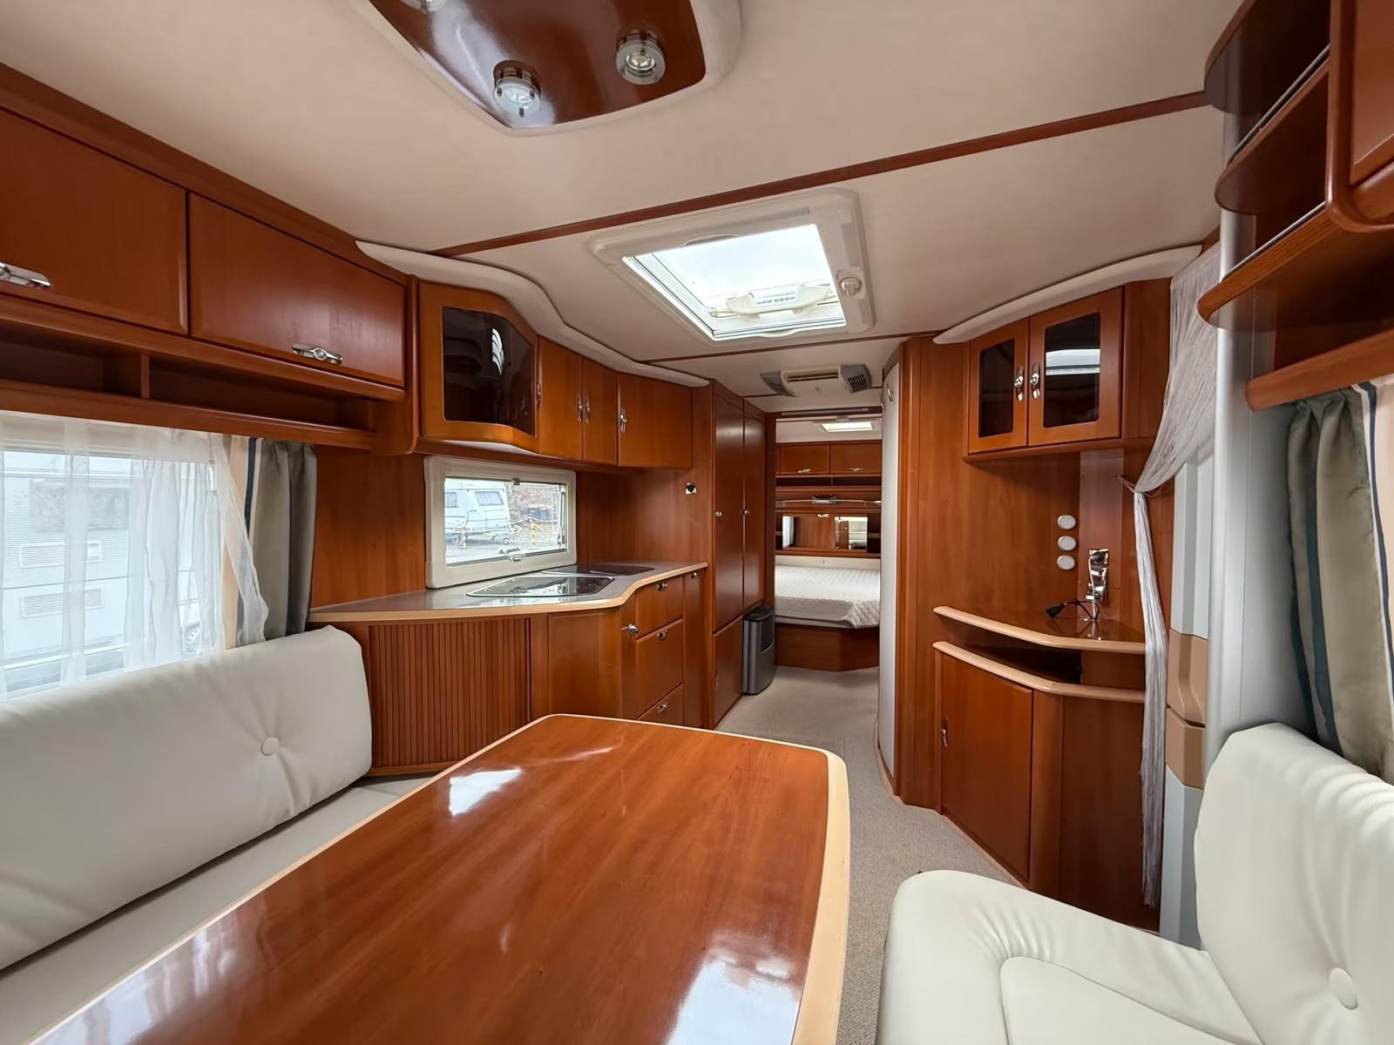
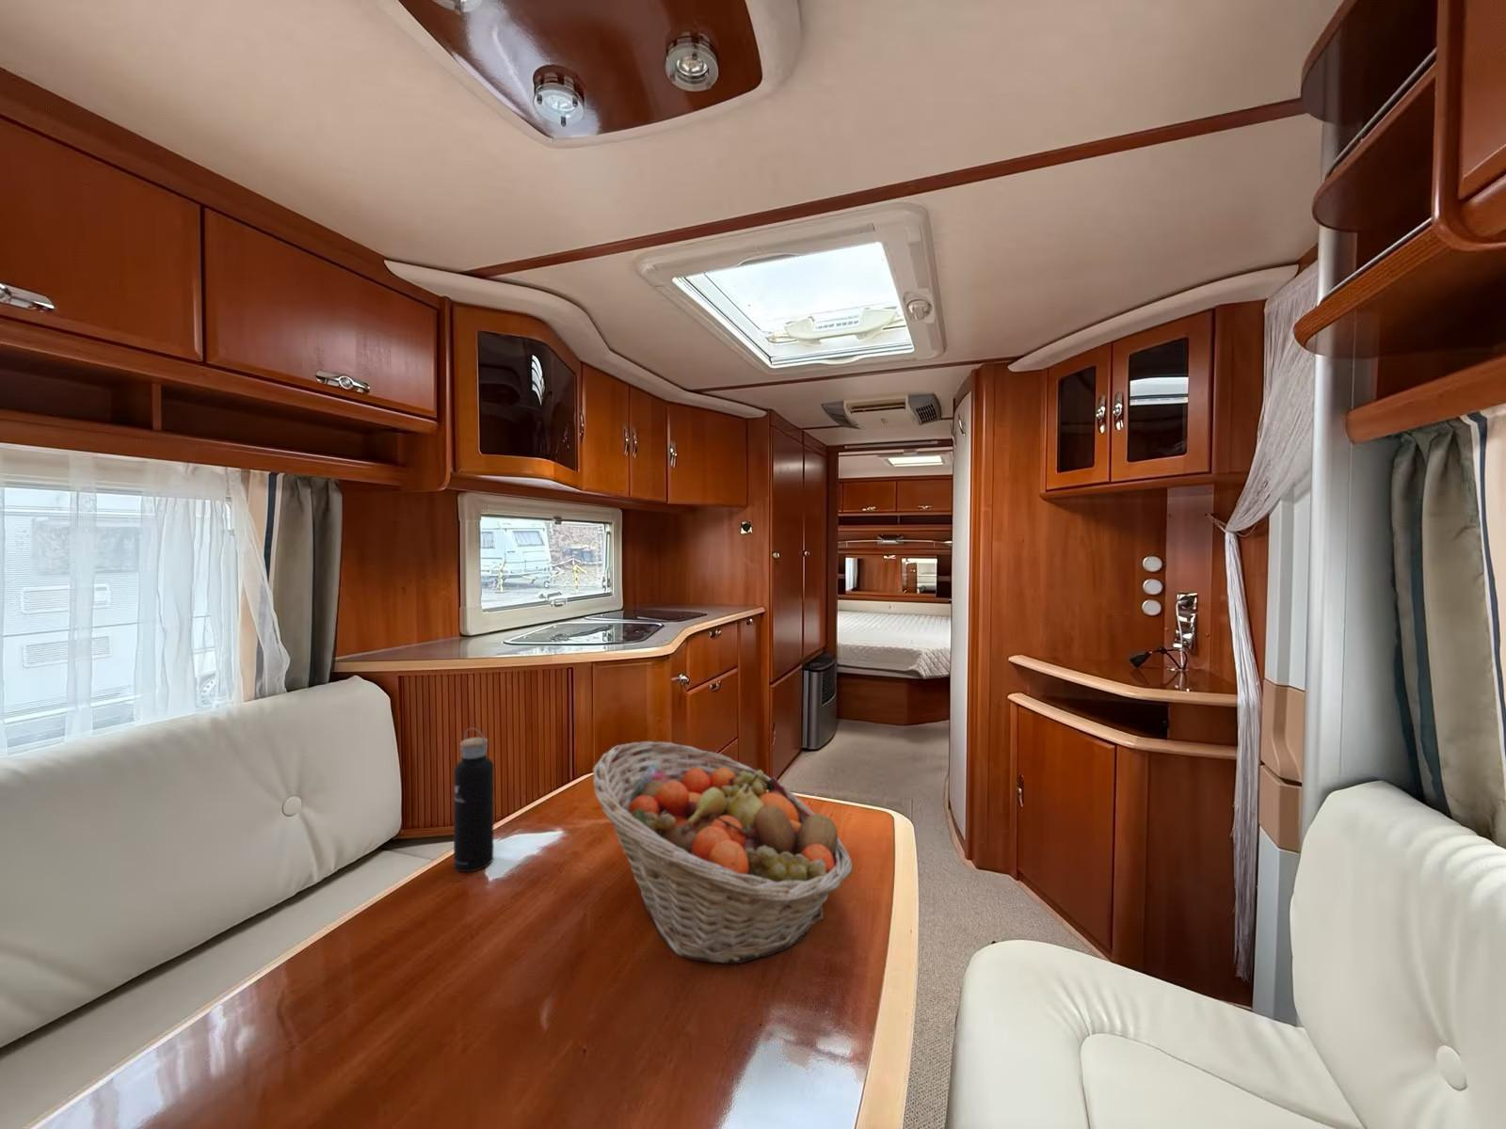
+ fruit basket (717, 827)
+ water bottle (473, 795)
